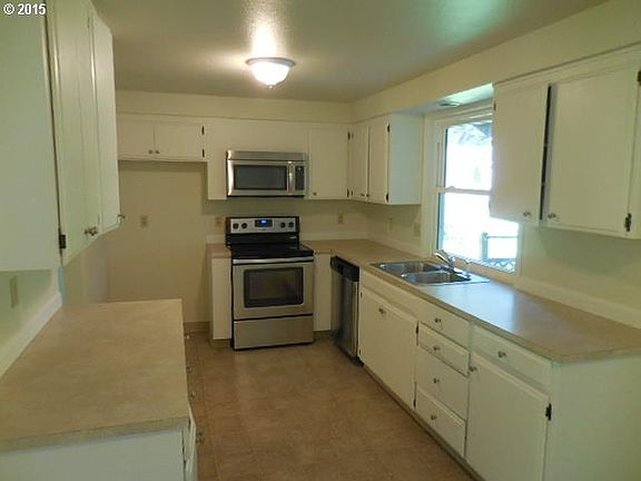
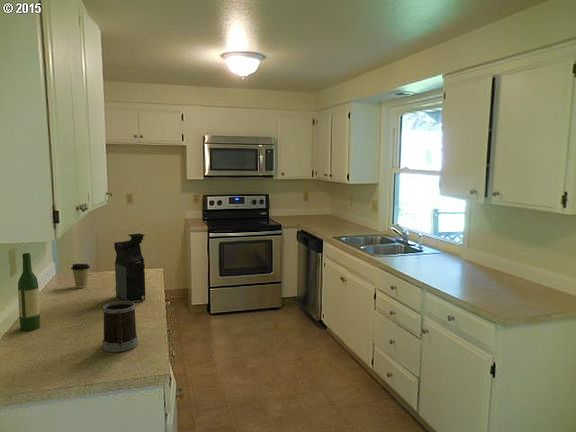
+ coffee maker (130, 266)
+ mug (119, 326)
+ wine bottle (28, 291)
+ coffee cup (81, 275)
